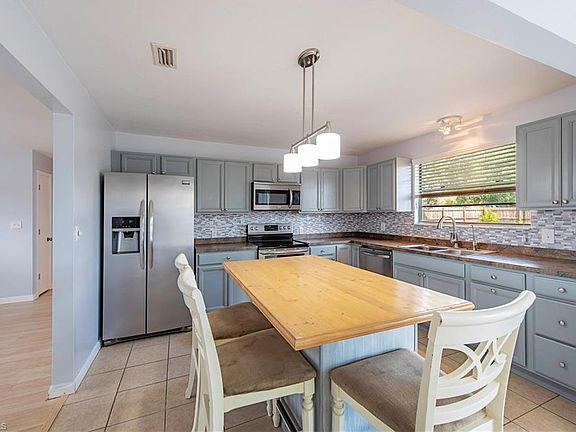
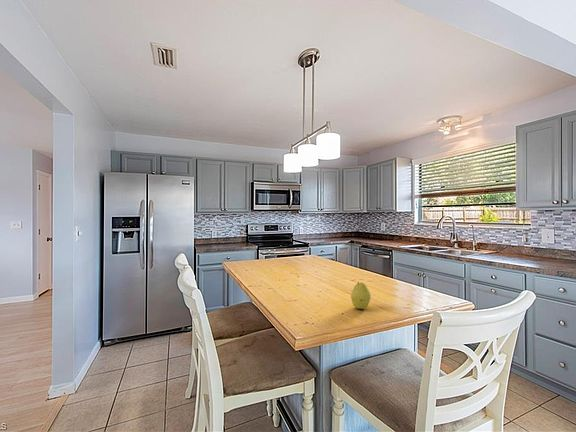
+ fruit (360, 294)
